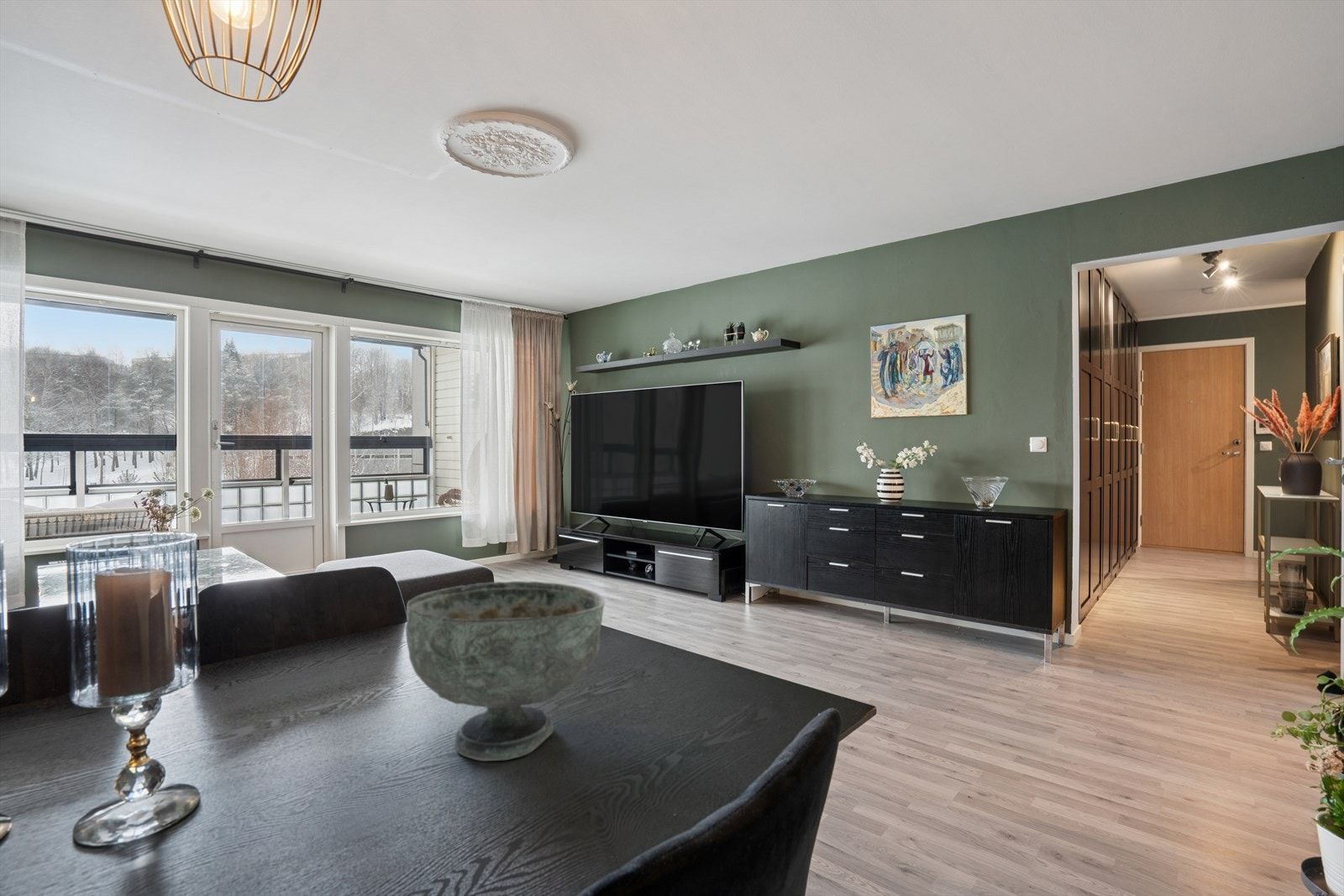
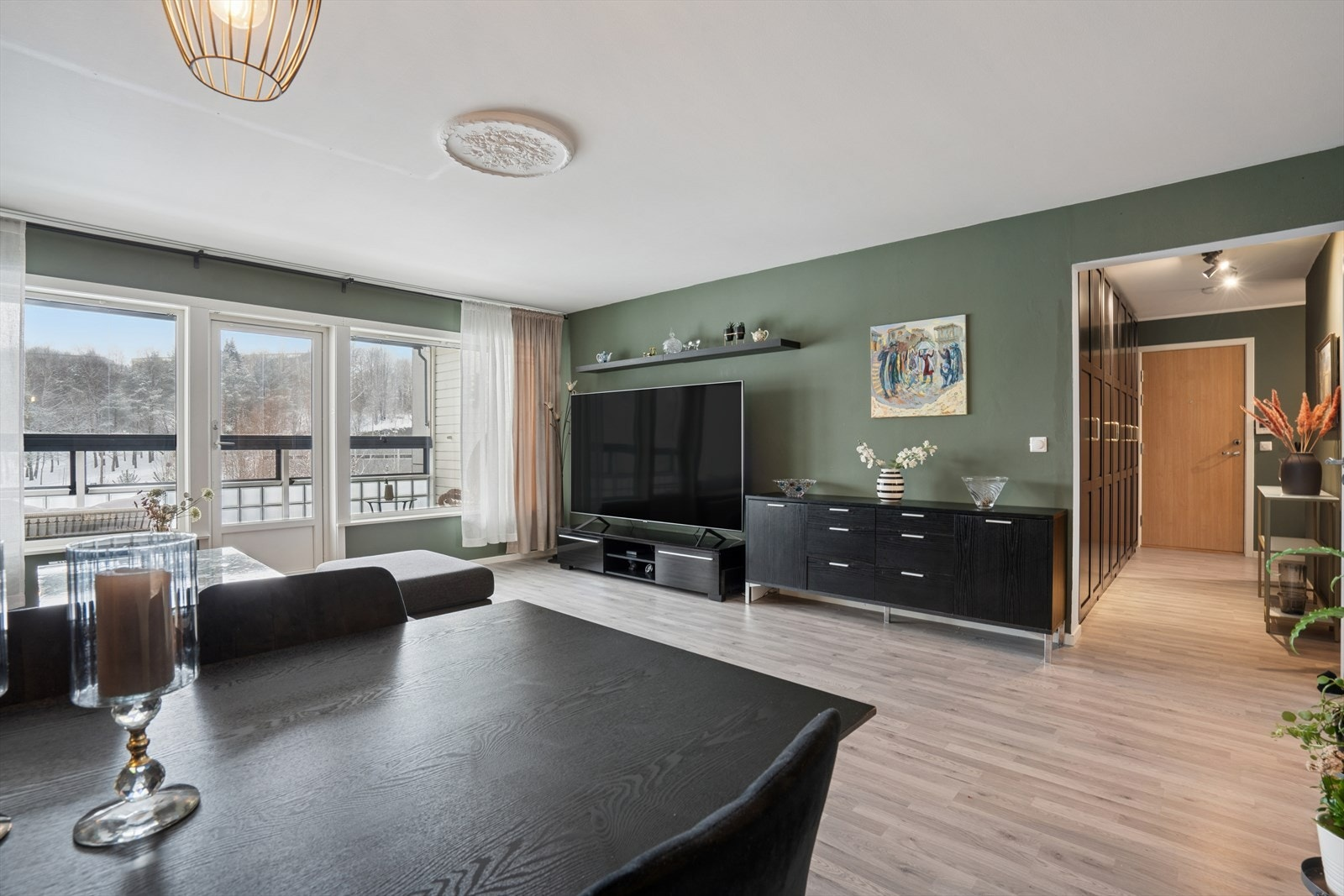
- decorative bowl (506, 666)
